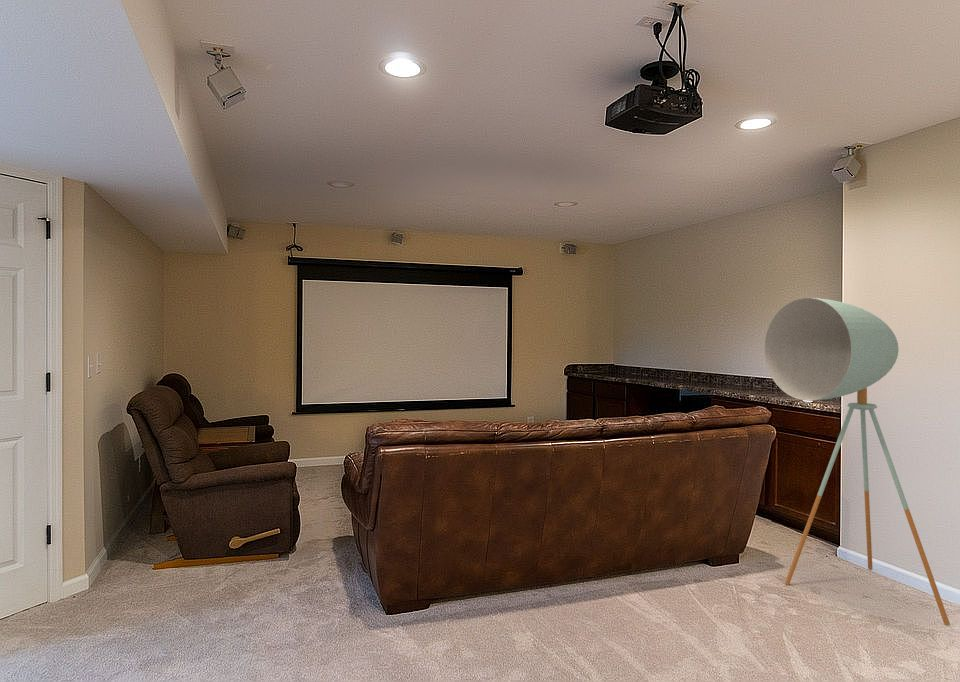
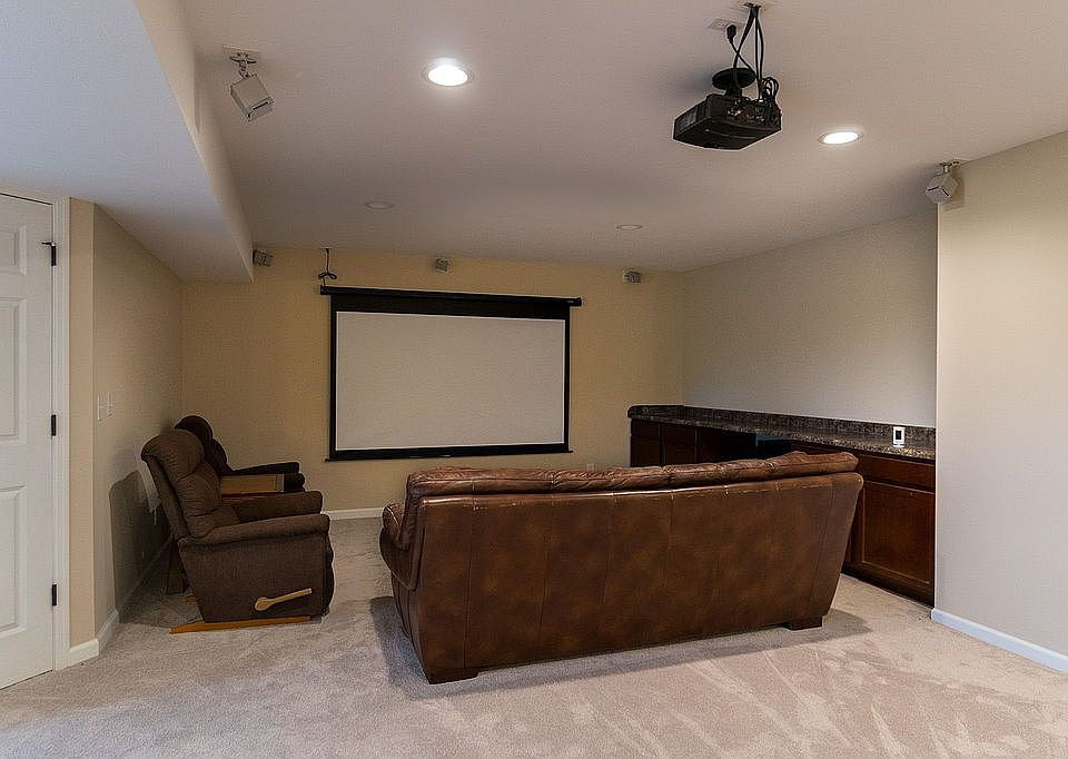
- floor lamp (866, 448)
